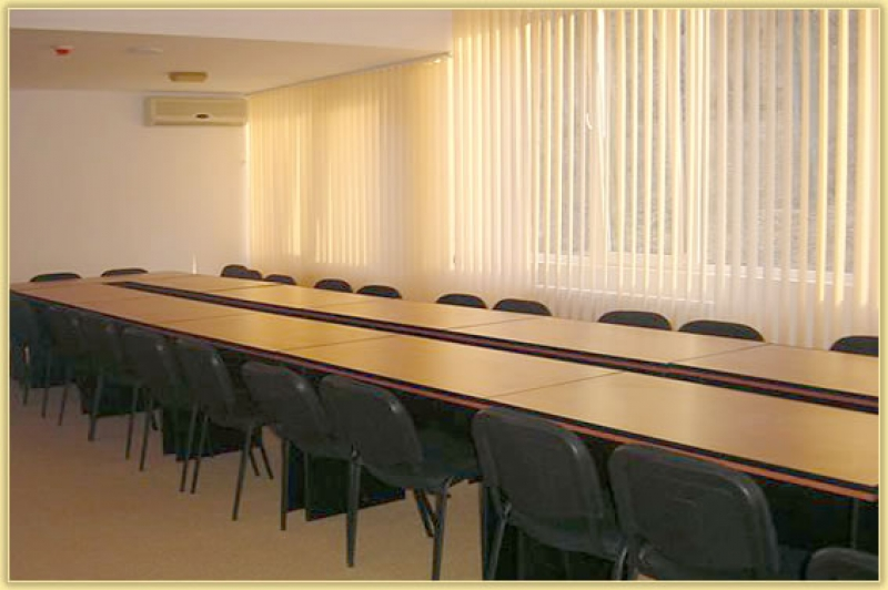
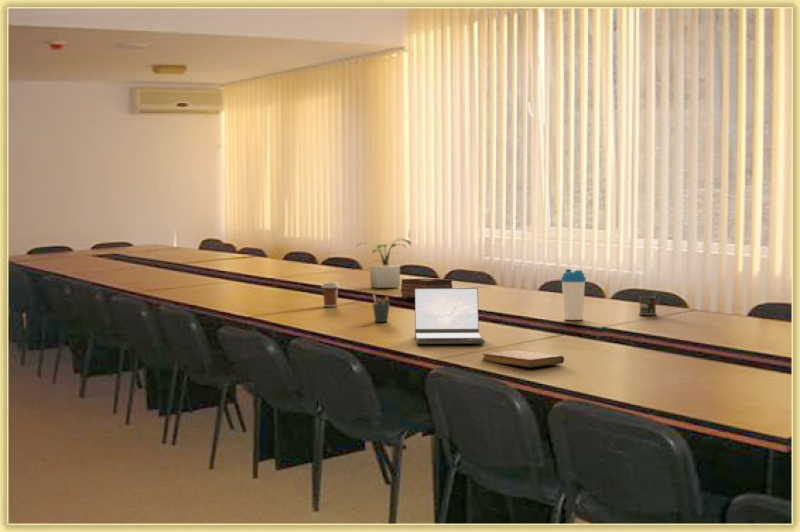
+ tissue box (426, 287)
+ mug (650, 303)
+ notebook (522, 358)
+ coffee cup (330, 294)
+ pen holder (381, 308)
+ potted plant (387, 262)
+ laptop (448, 314)
+ water bottle (573, 294)
